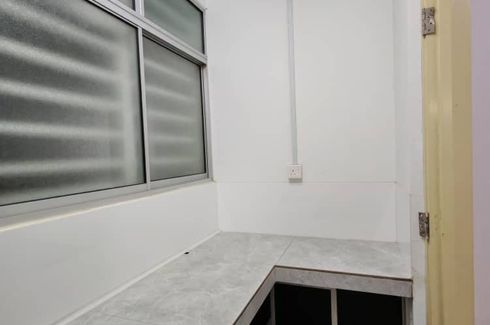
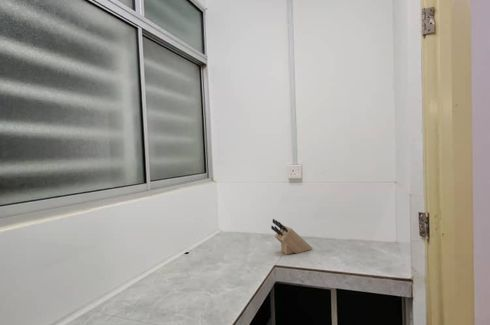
+ knife block (290, 234)
